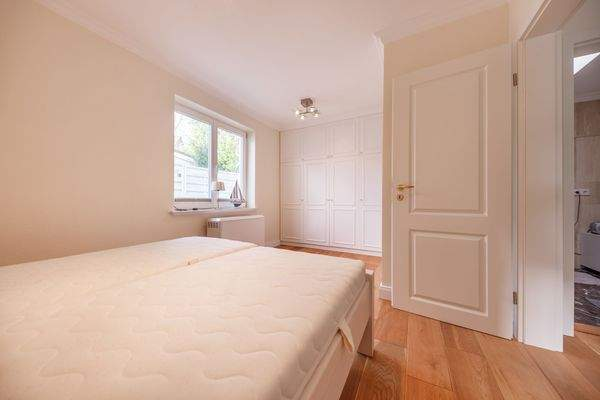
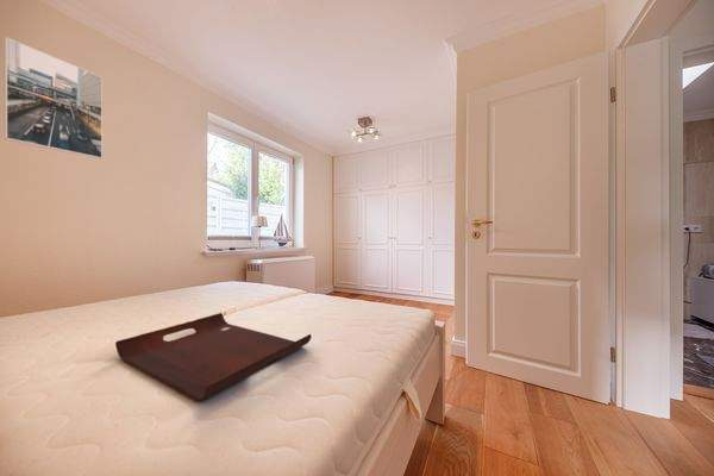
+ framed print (58, 105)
+ serving tray (217, 344)
